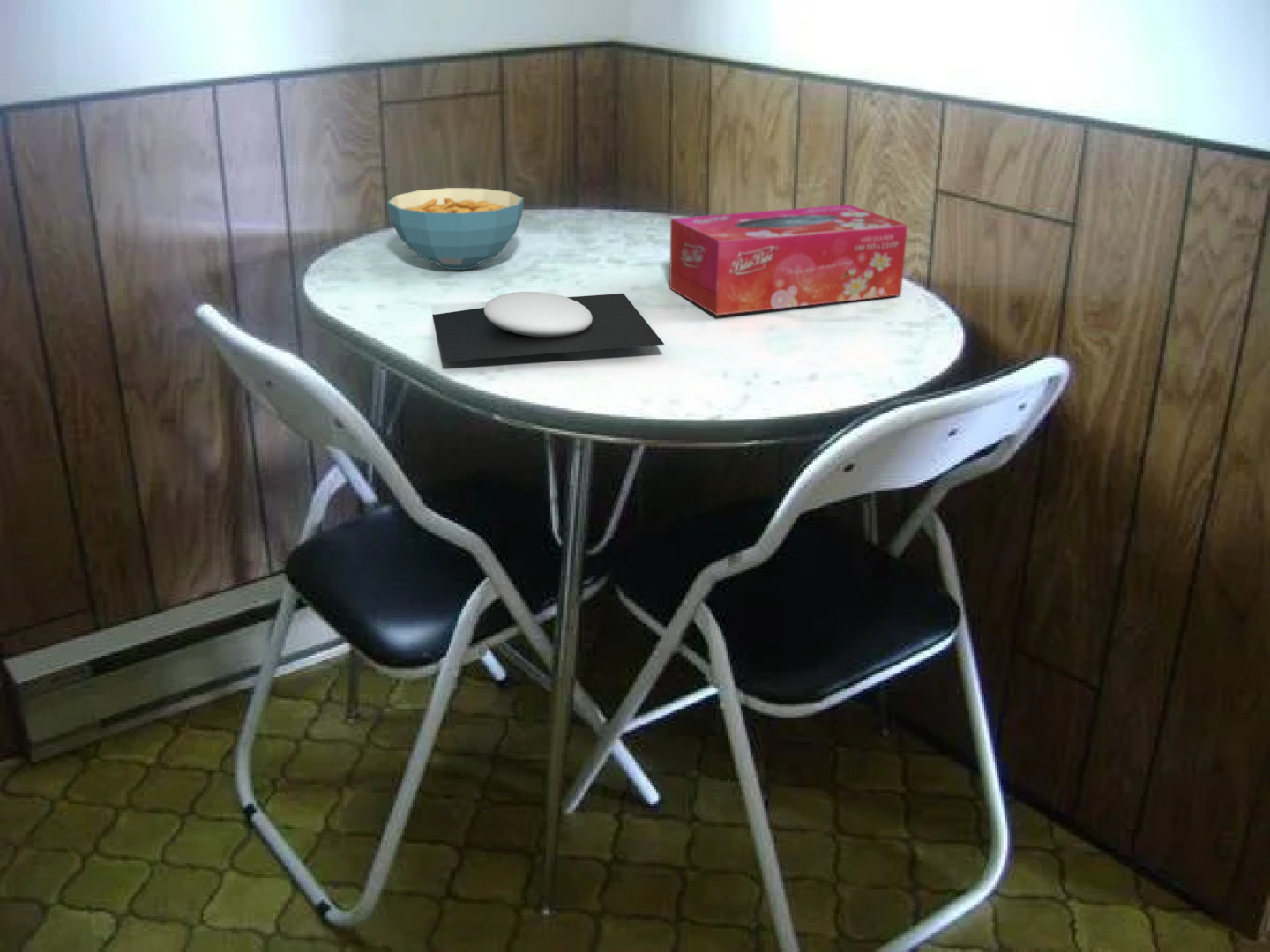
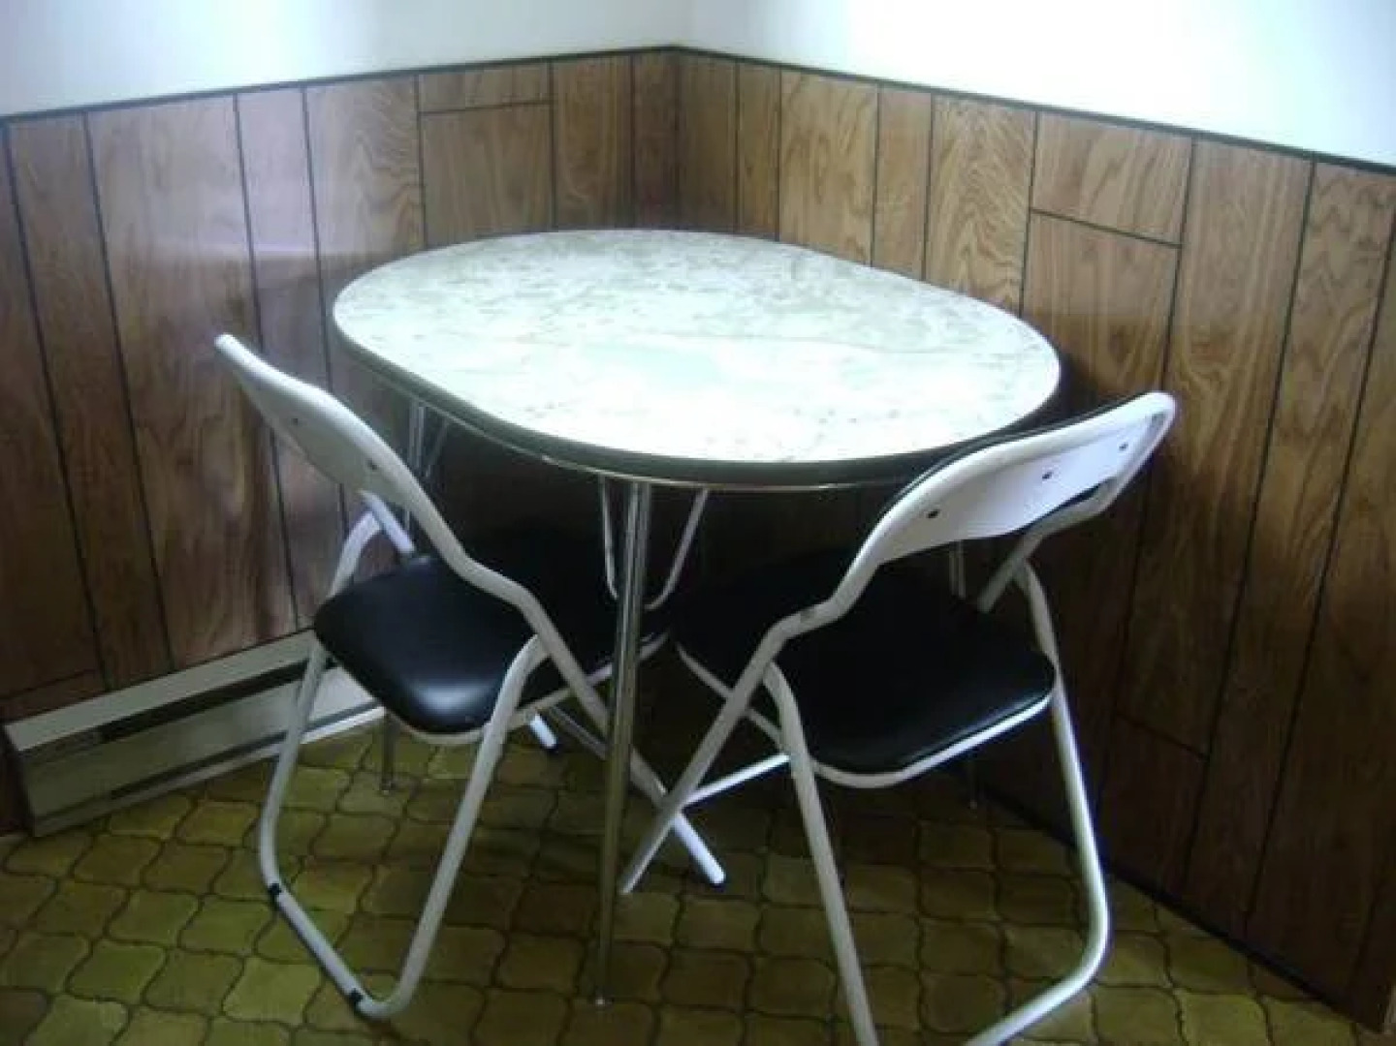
- tissue box (786, 257)
- plate (541, 312)
- cereal bowl (457, 233)
